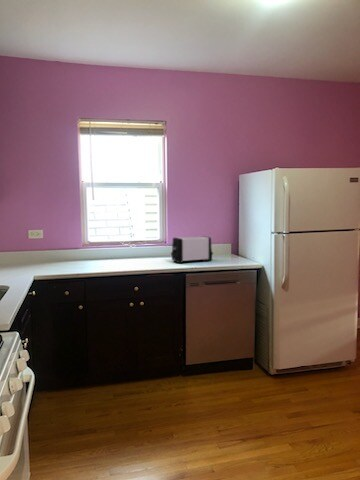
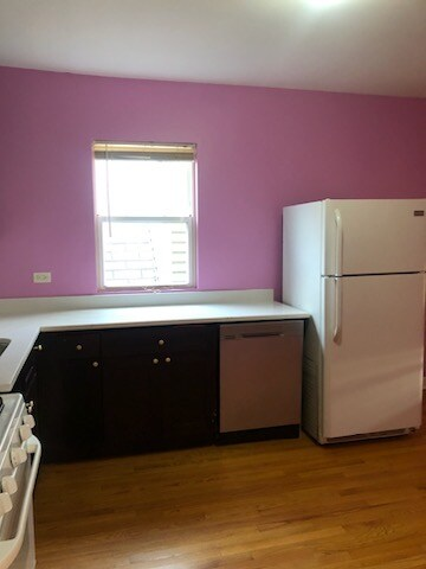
- toaster (191, 249)
